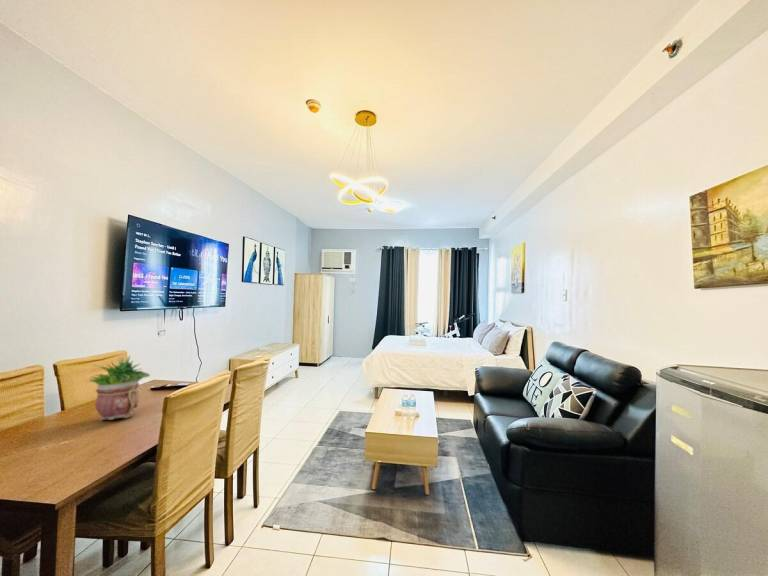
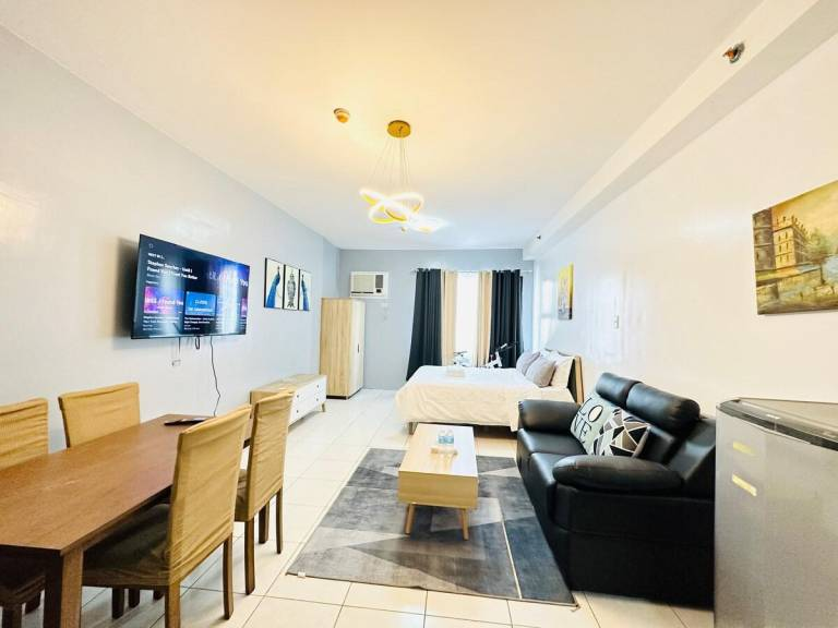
- potted plant (117, 386)
